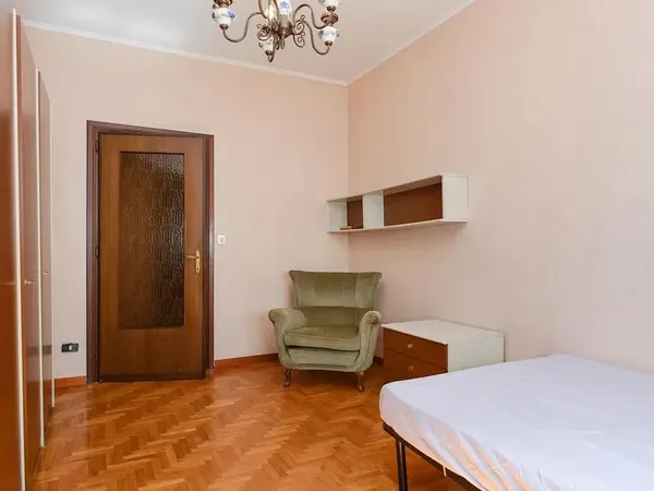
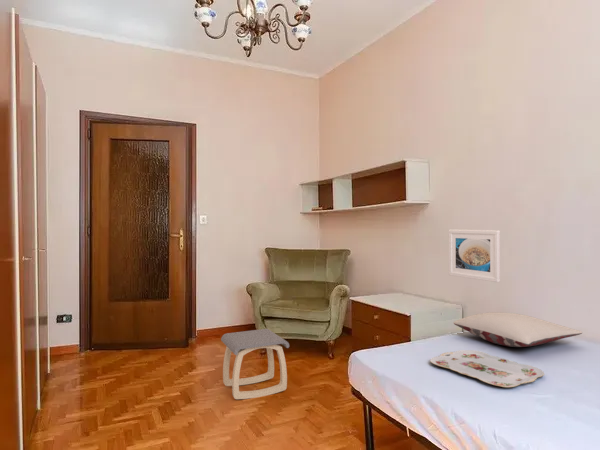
+ pillow (515, 327)
+ stool (249, 351)
+ serving tray (484, 367)
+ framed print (472, 254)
